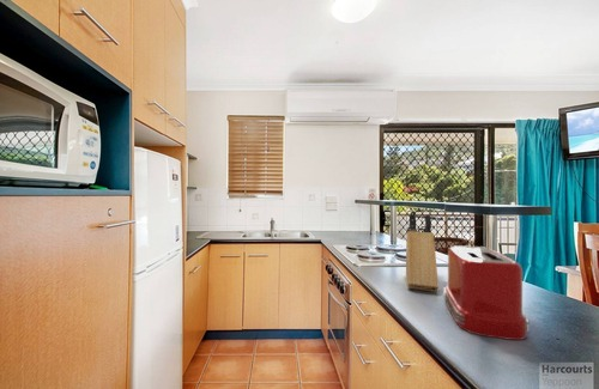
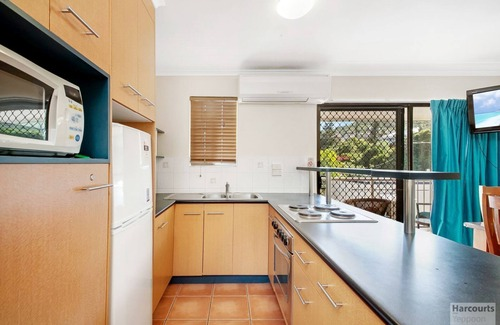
- knife block (419, 245)
- toaster (479, 284)
